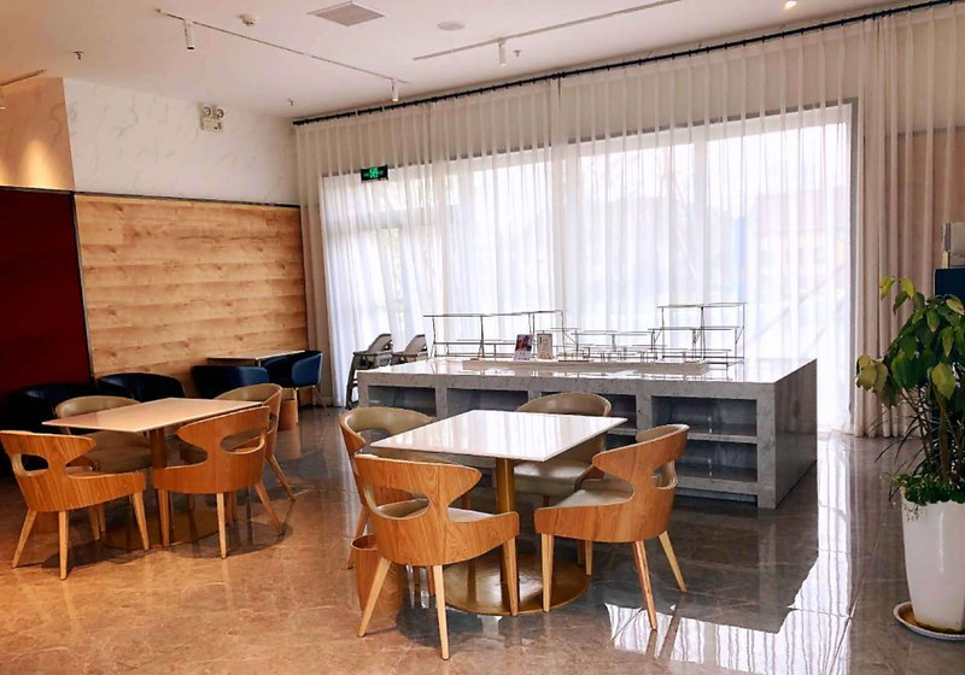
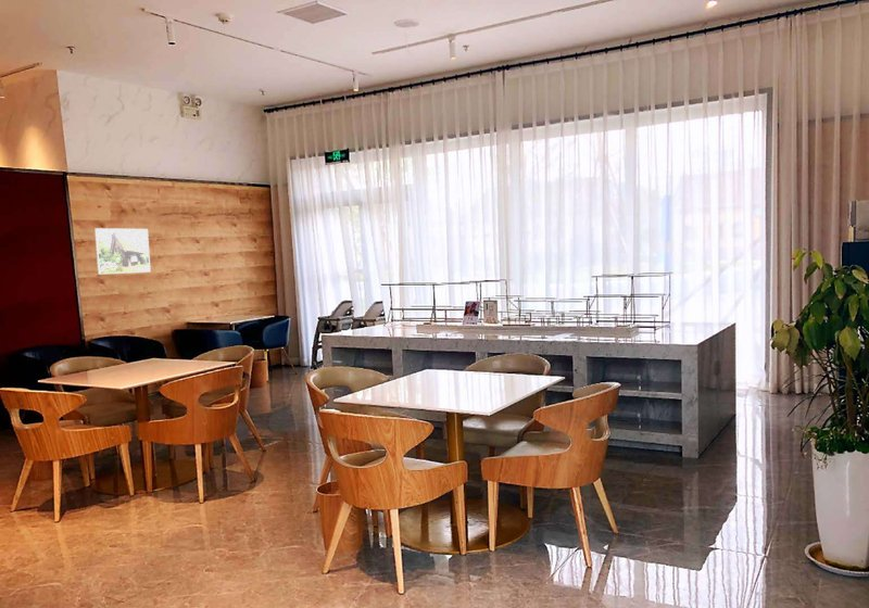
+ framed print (123, 251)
